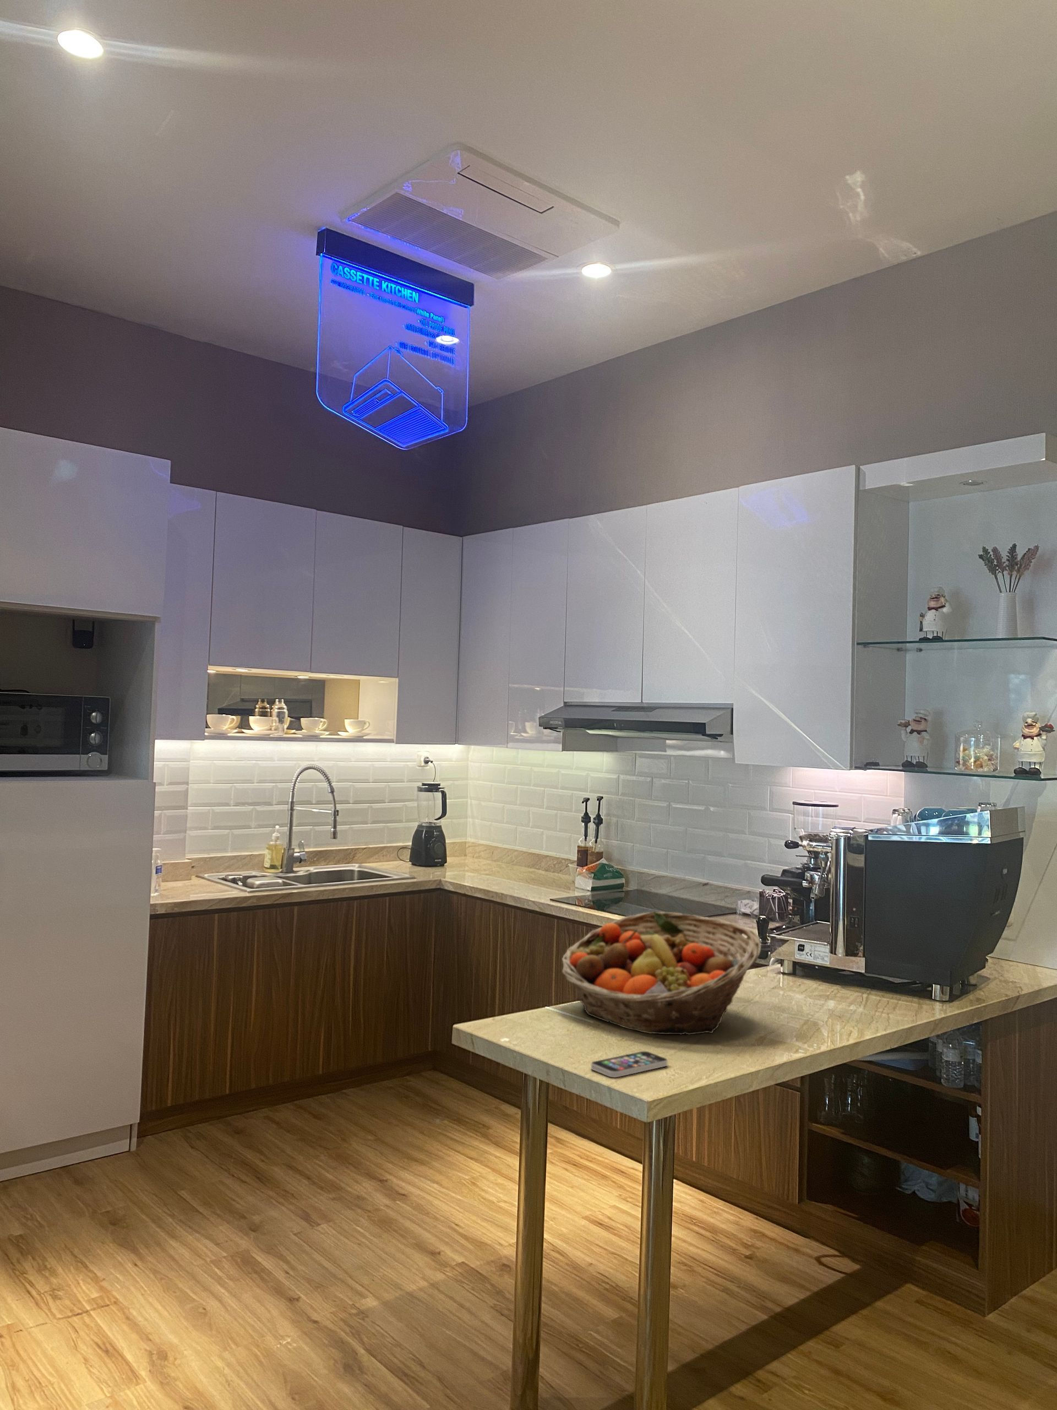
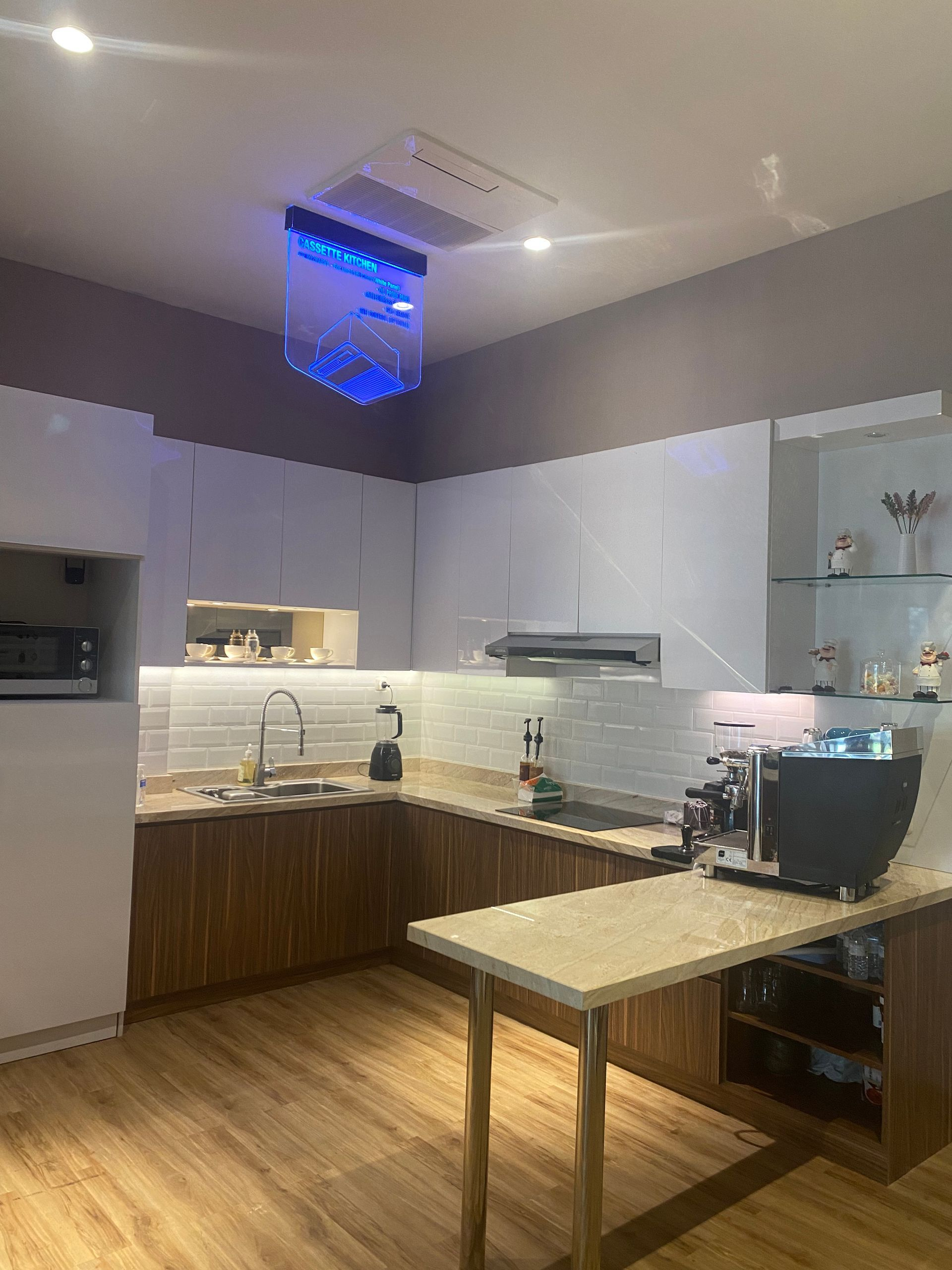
- smartphone (630, 1064)
- fruit basket (658, 969)
